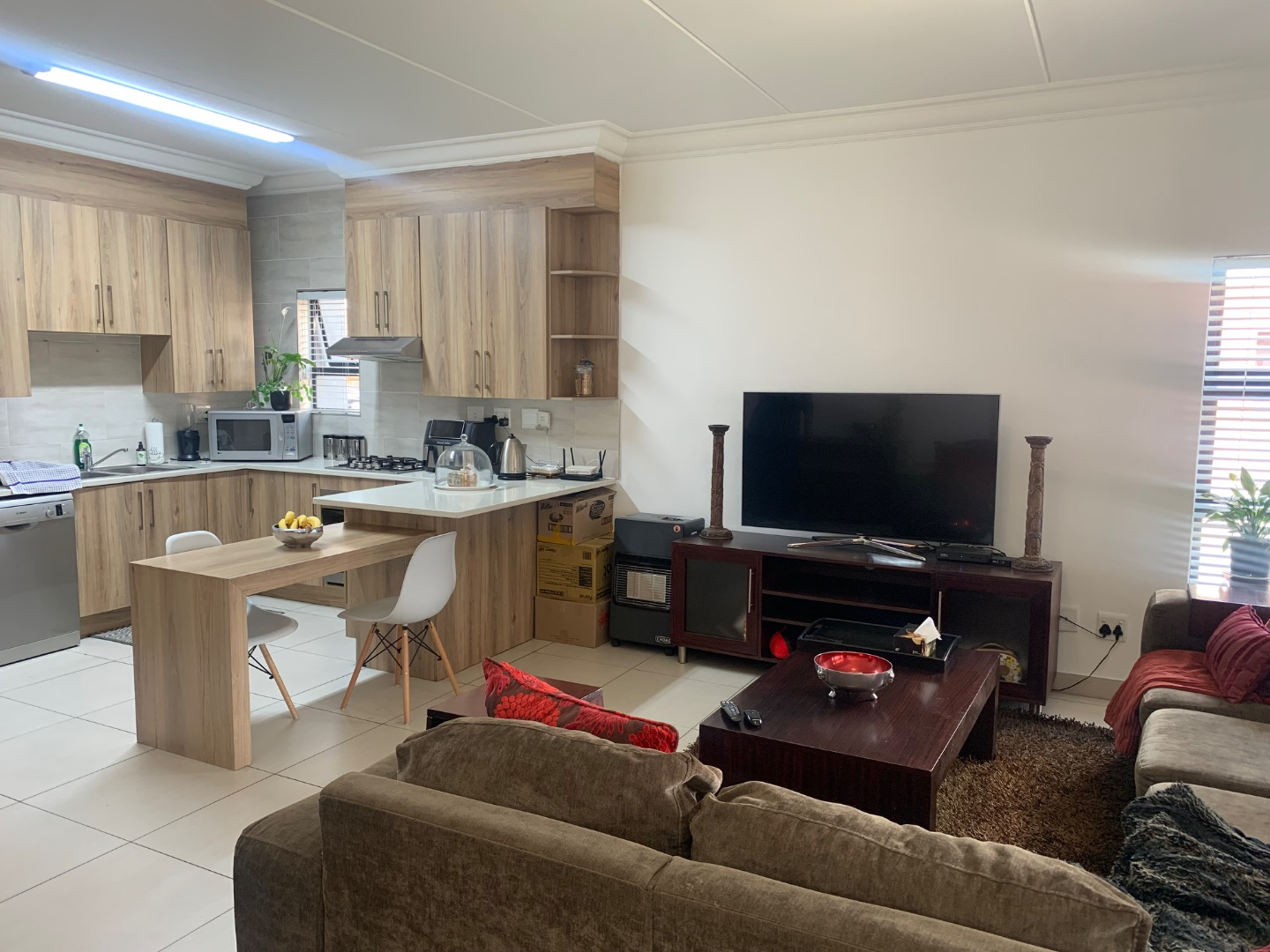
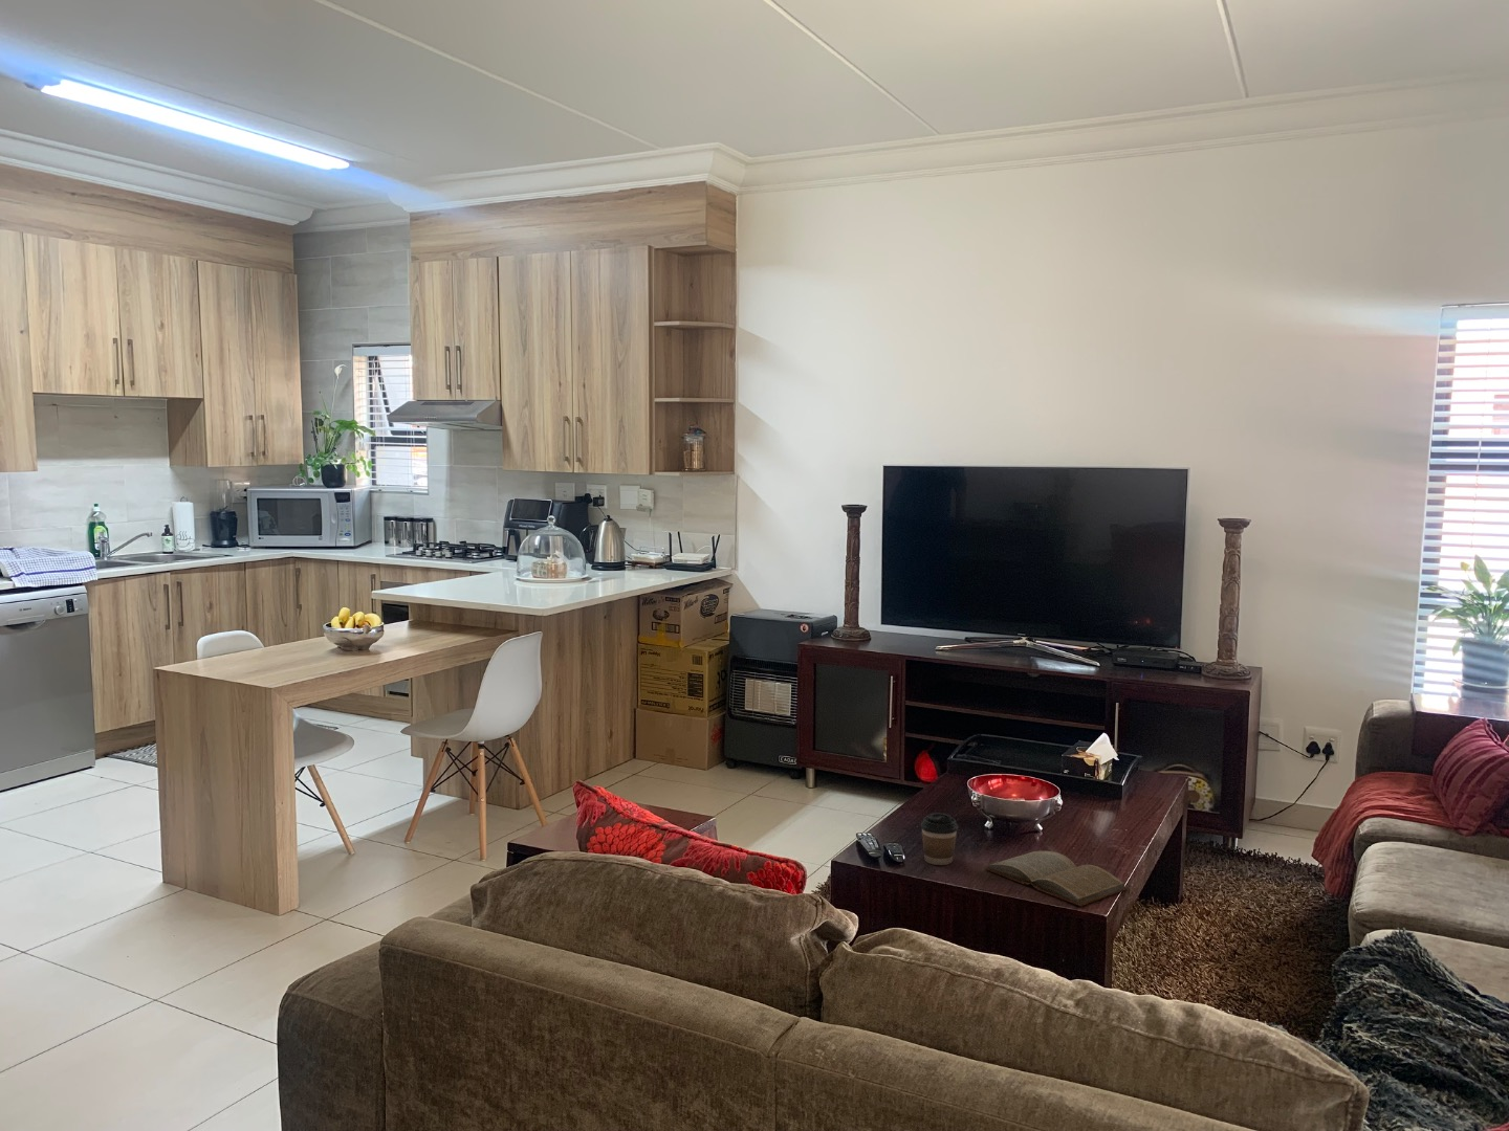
+ coffee cup (939, 836)
+ book (1054, 872)
